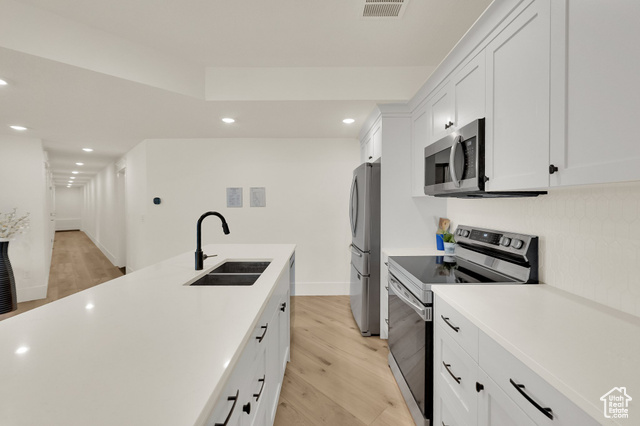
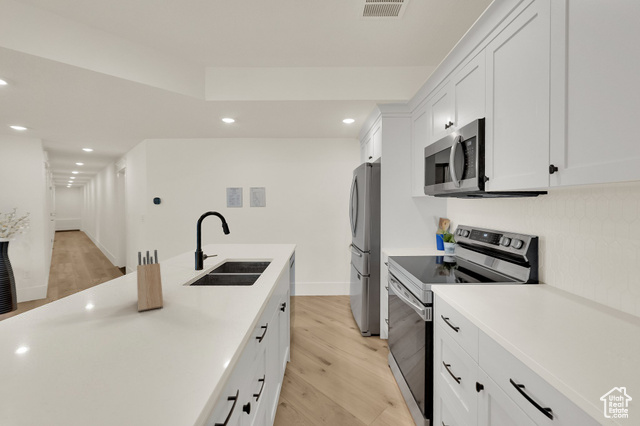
+ knife block (149, 277)
